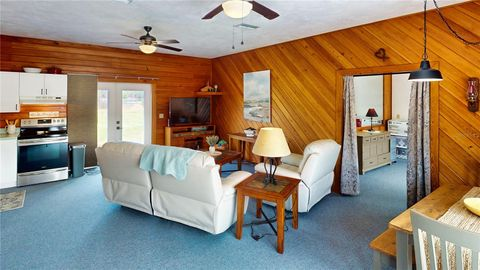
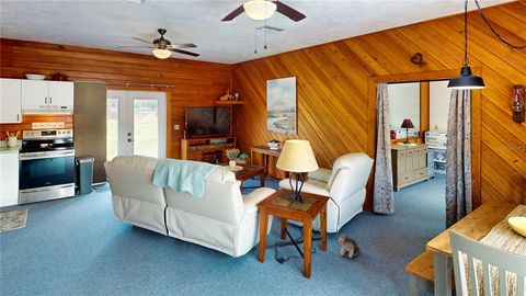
+ plush toy (350, 242)
